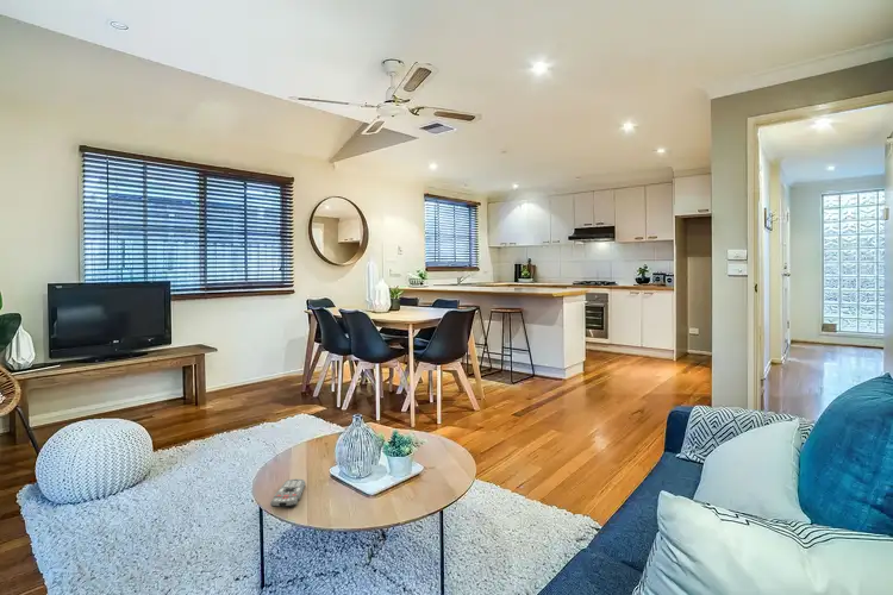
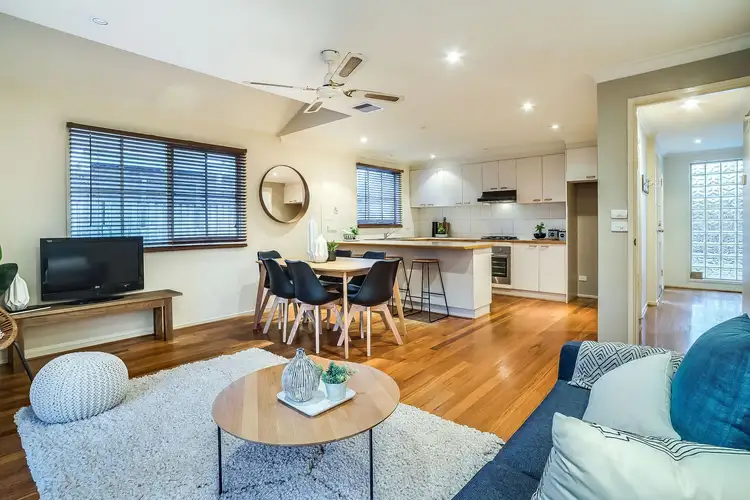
- remote control (289, 491)
